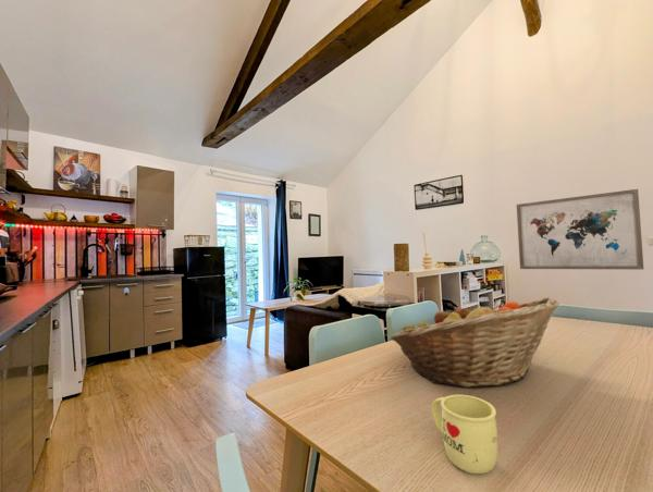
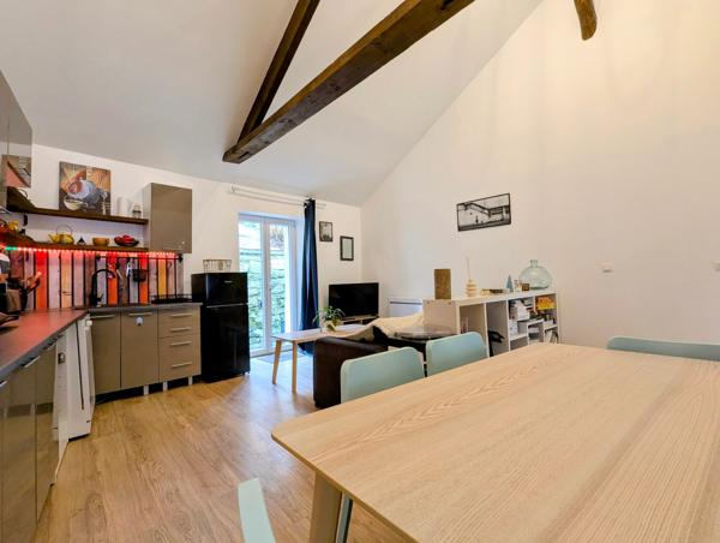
- fruit basket (472, 332)
- mug (458, 428)
- wall art (572, 233)
